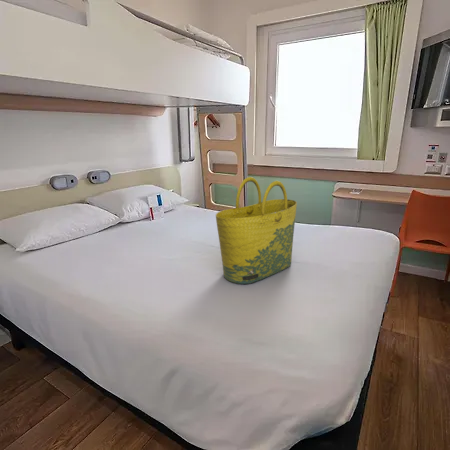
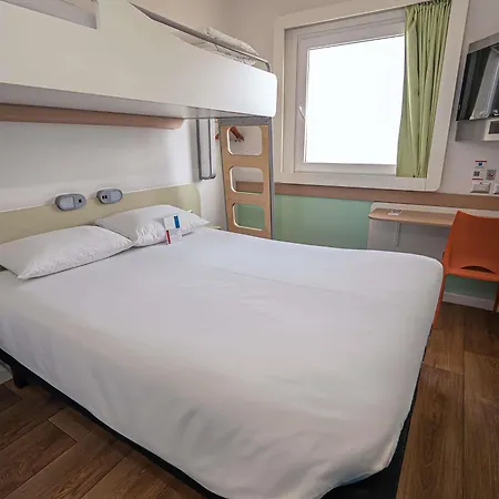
- tote bag (260, 226)
